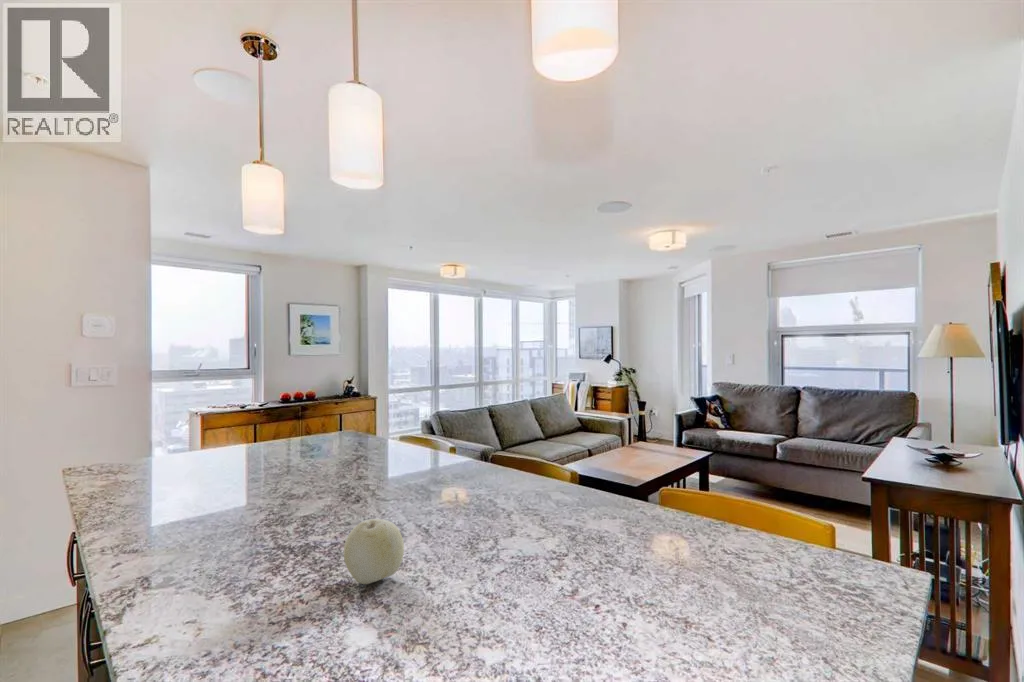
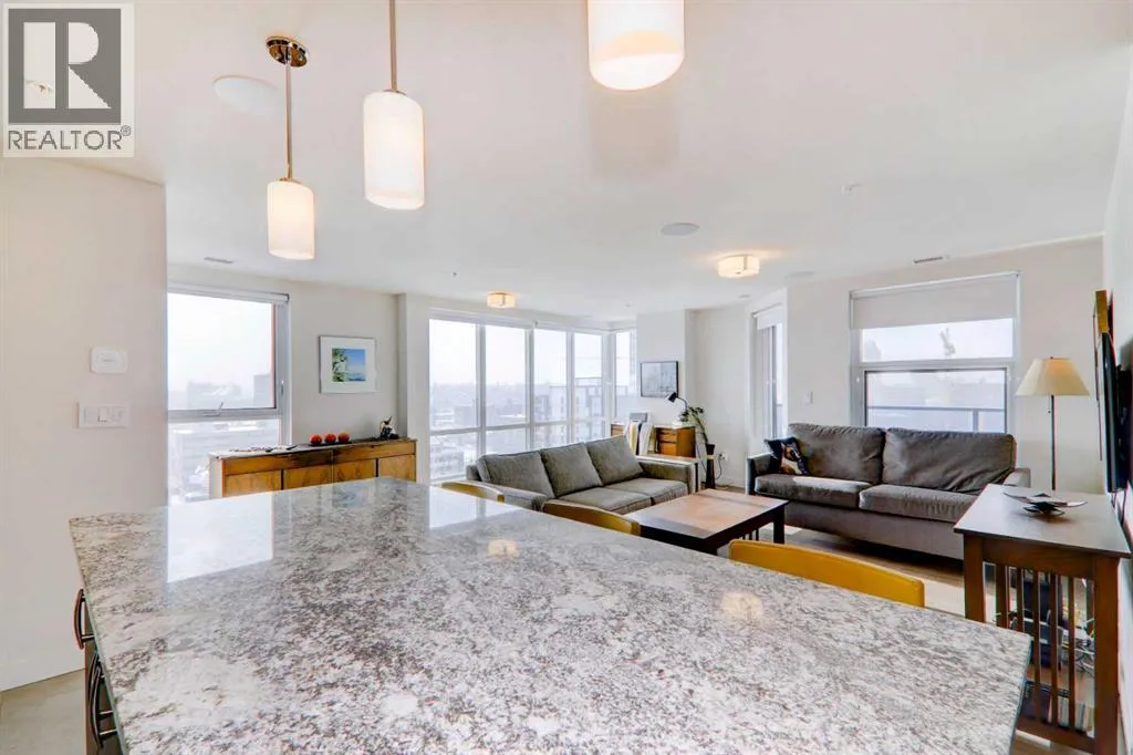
- fruit (374, 550)
